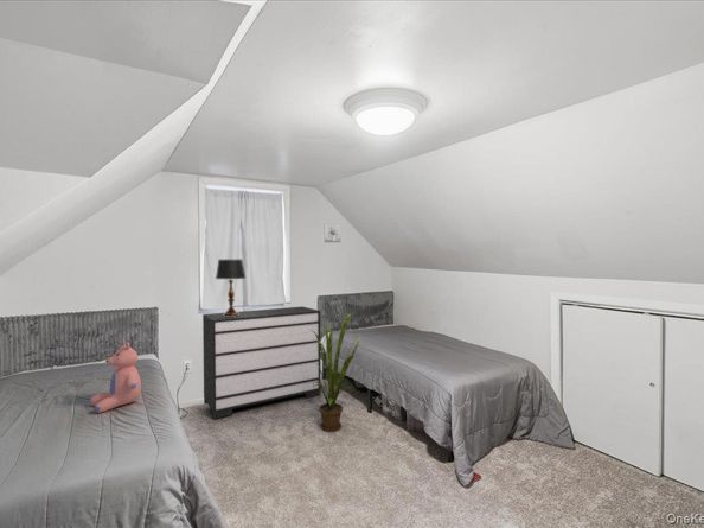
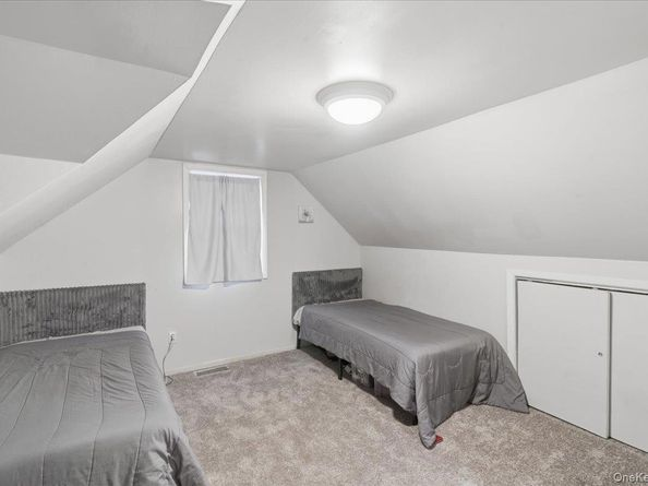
- table lamp (230, 287)
- teddy bear (116, 373)
- dresser (263, 356)
- house plant (331, 370)
